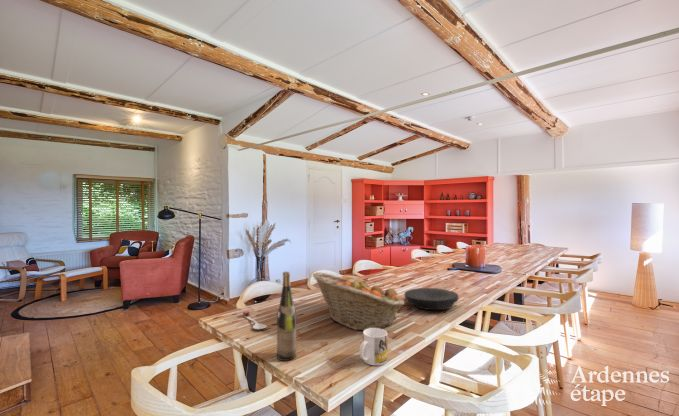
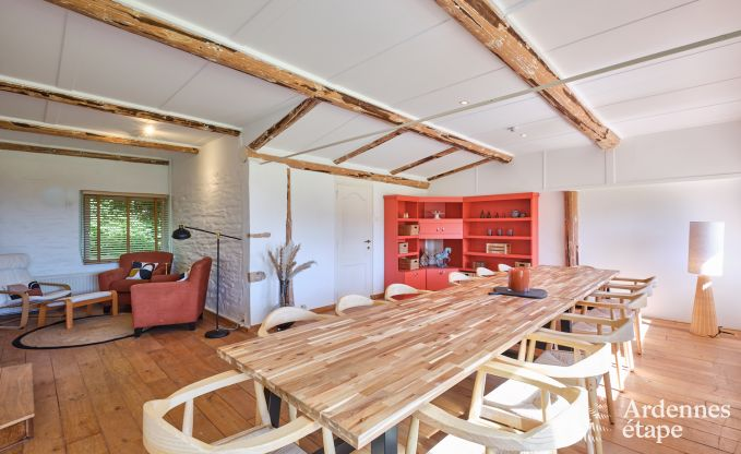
- fruit basket (356, 295)
- plate (430, 299)
- mug (371, 347)
- wine bottle (286, 314)
- spoon (253, 320)
